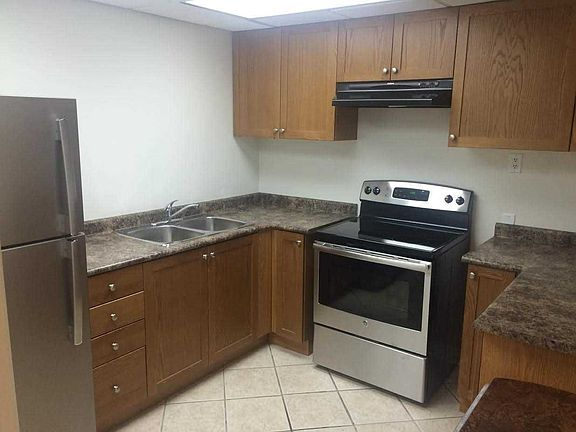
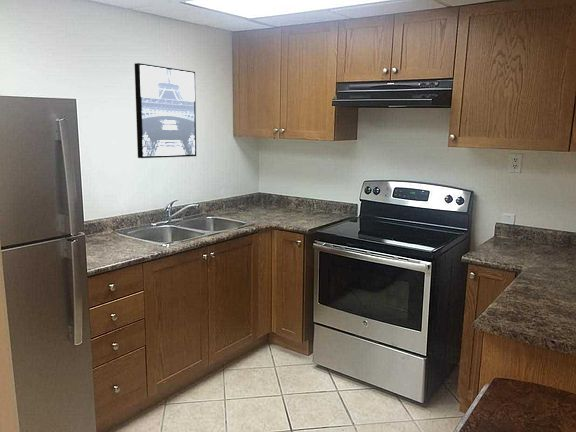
+ wall art (167, 113)
